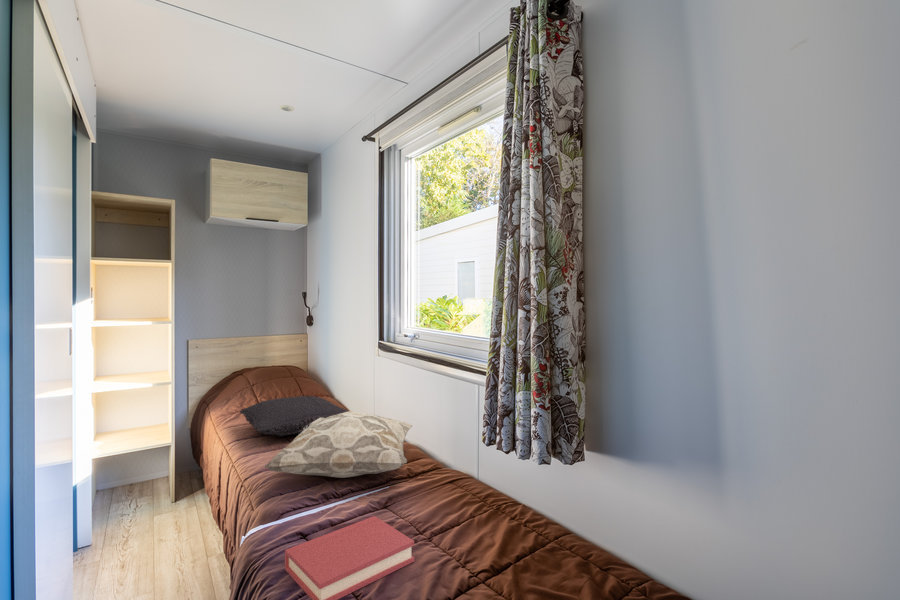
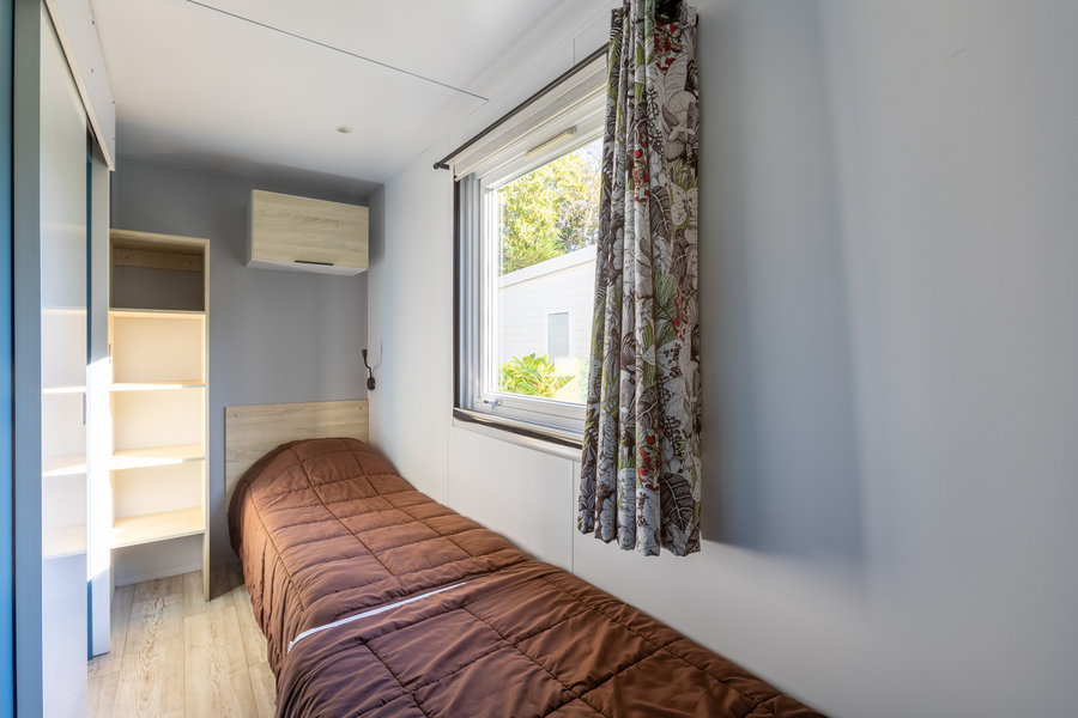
- decorative pillow (348, 443)
- pillow (295, 414)
- hardback book (350, 555)
